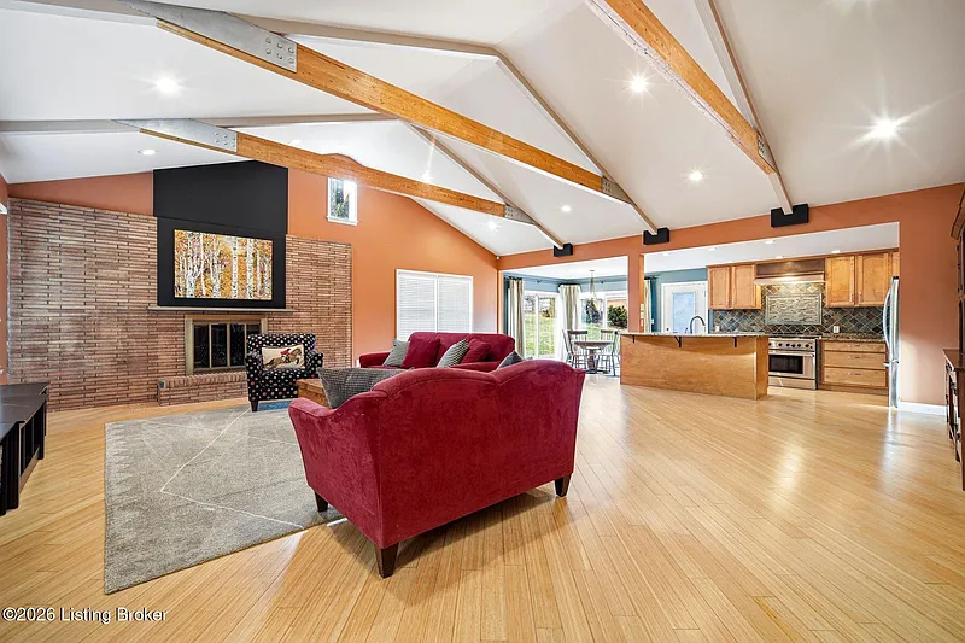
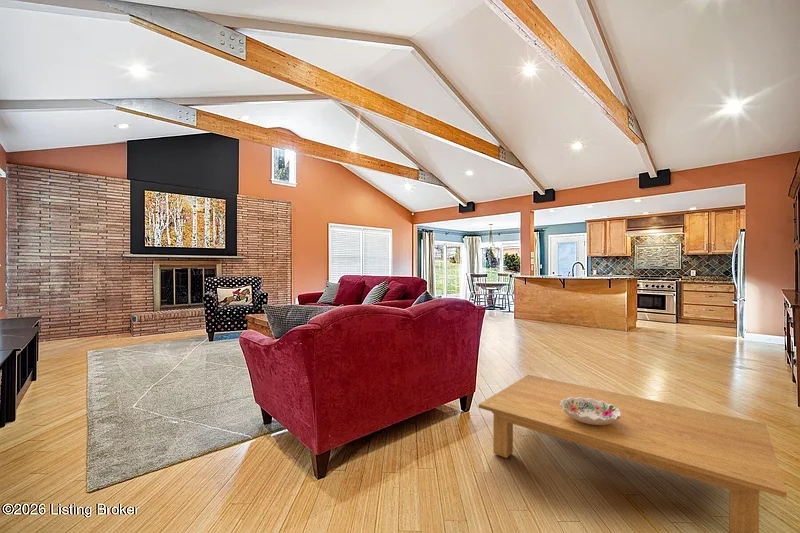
+ decorative bowl (589, 412)
+ coffee table (612, 439)
